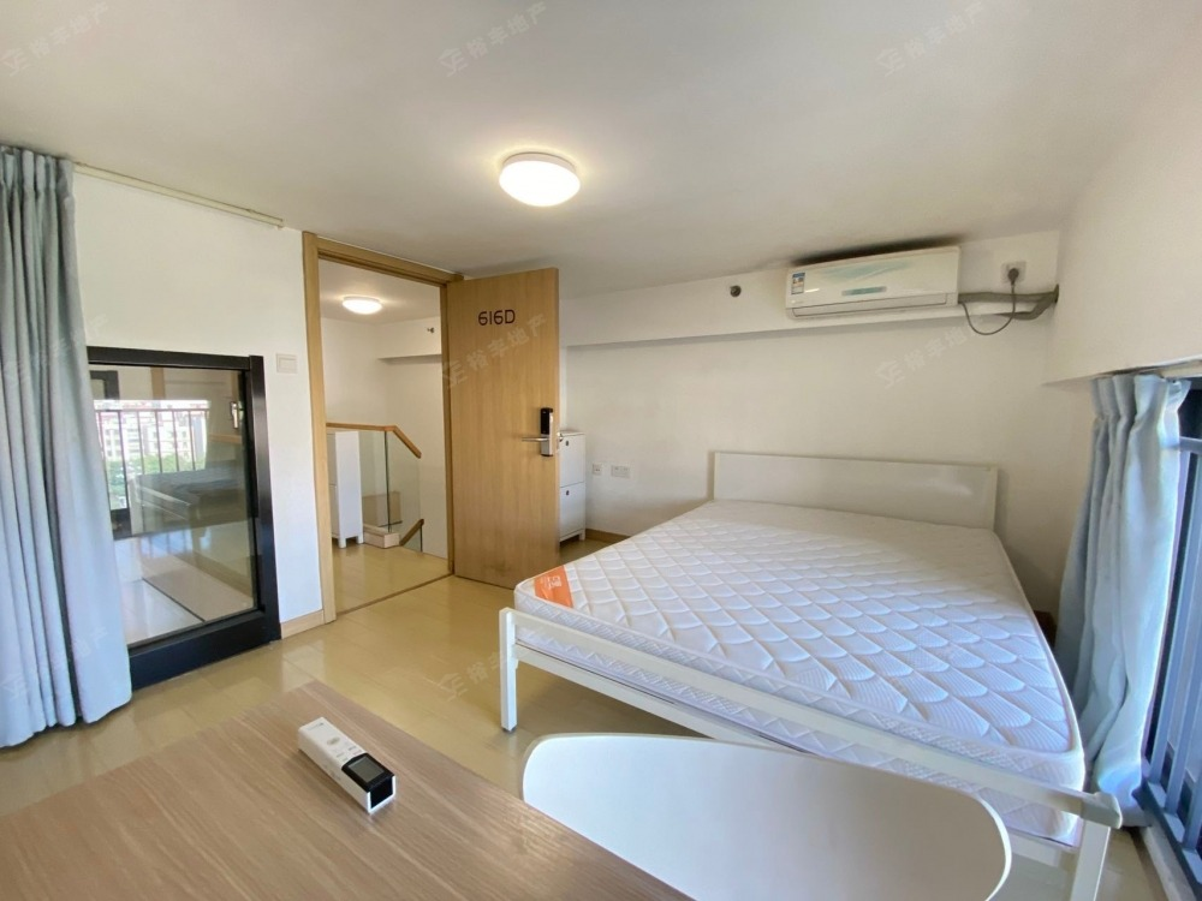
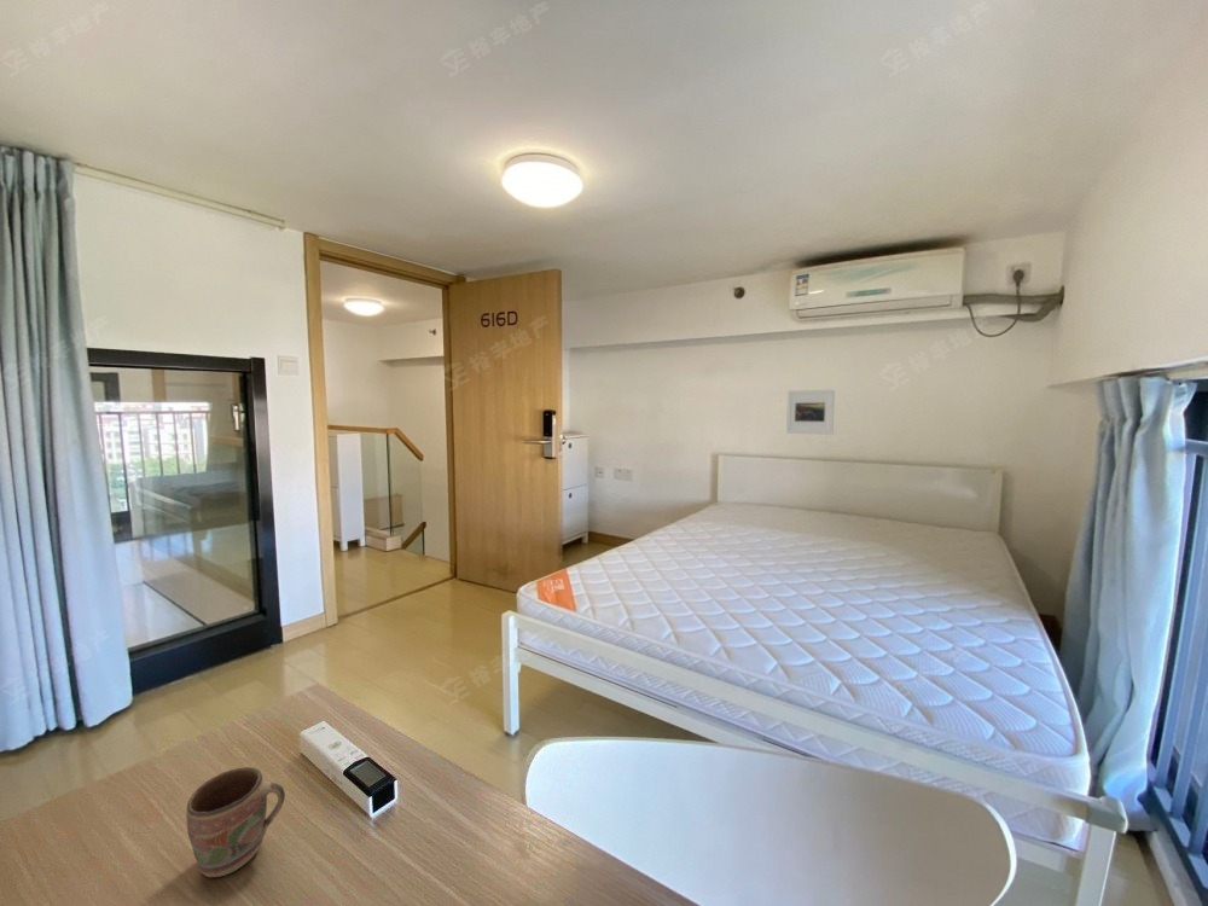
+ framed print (809, 412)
+ mug (233, 821)
